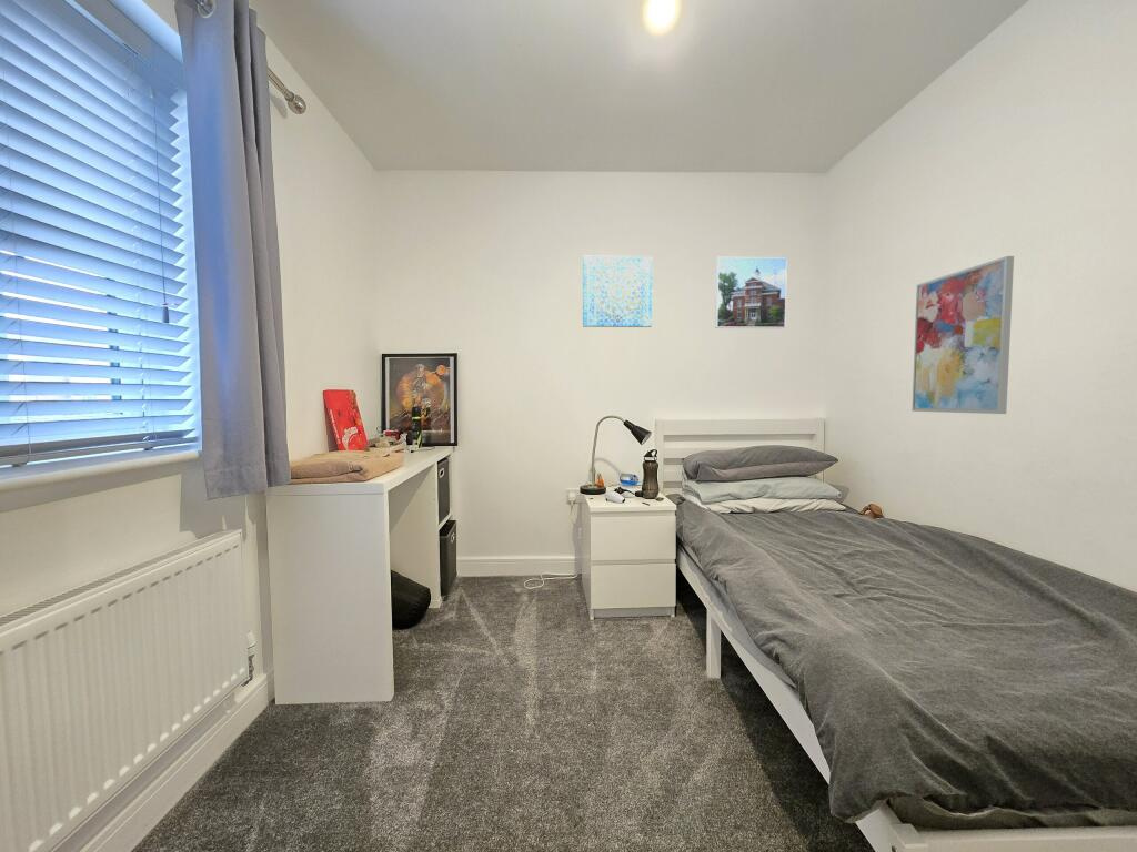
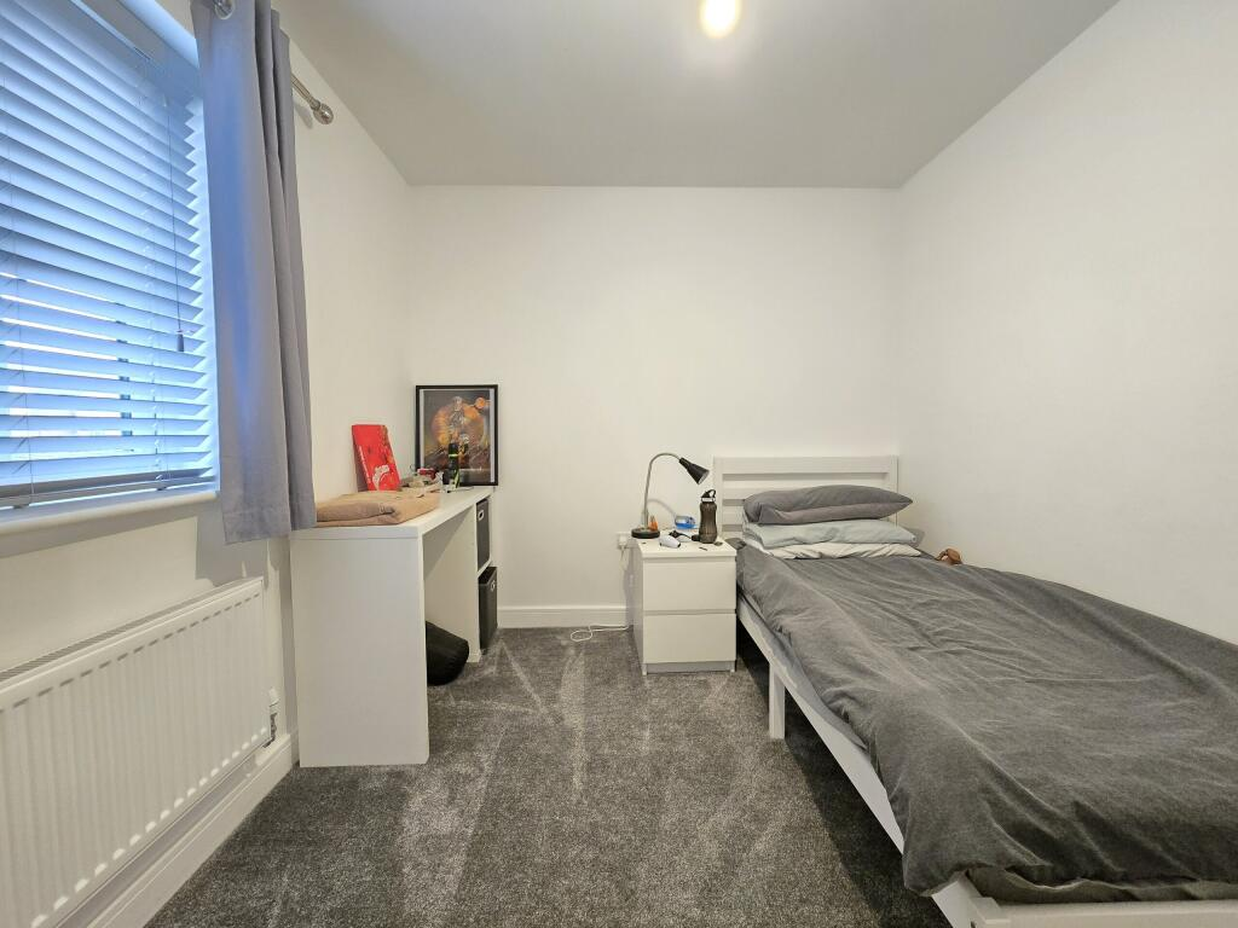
- wall art (617, 292)
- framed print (751, 293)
- wall art (956, 342)
